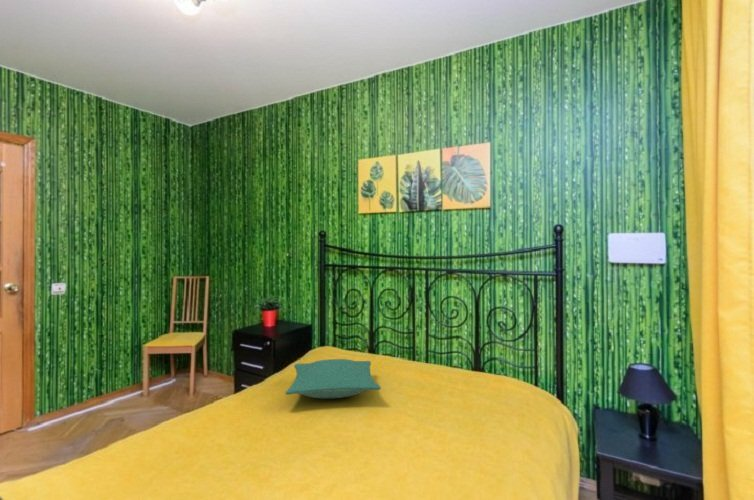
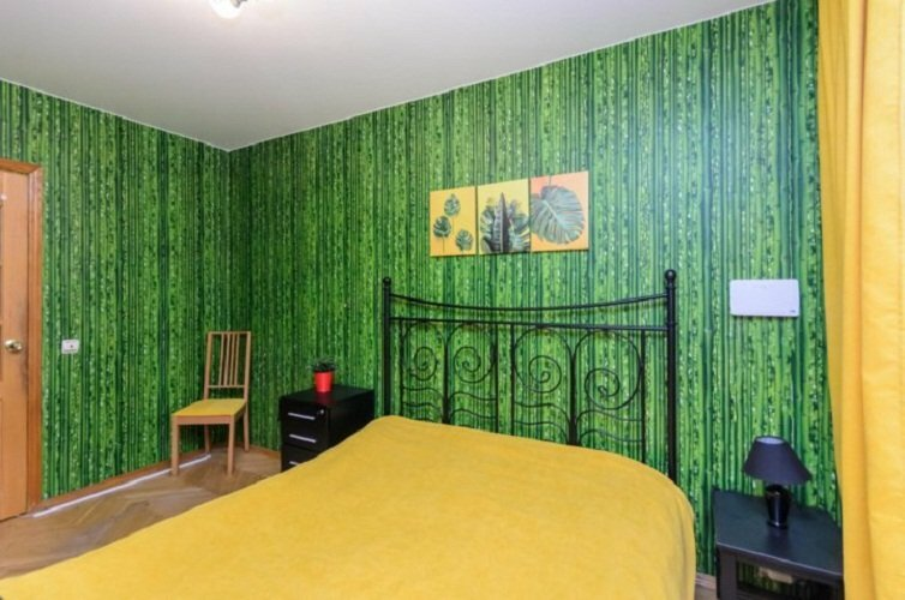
- pillow (333, 377)
